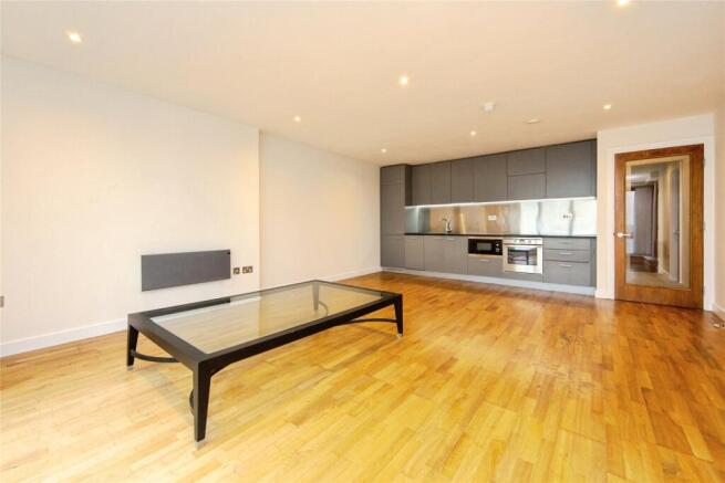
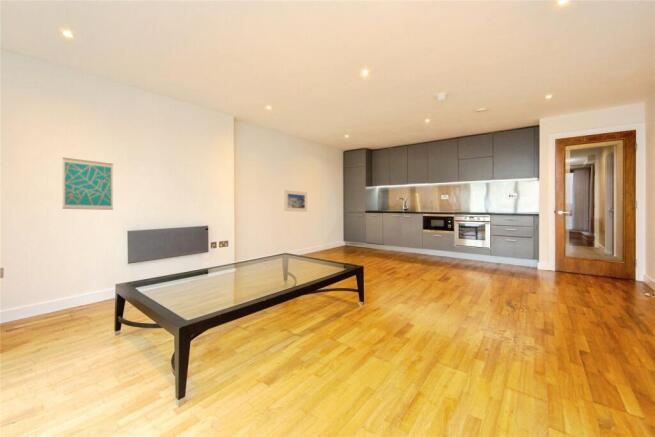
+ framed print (296, 201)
+ wall art (89, 185)
